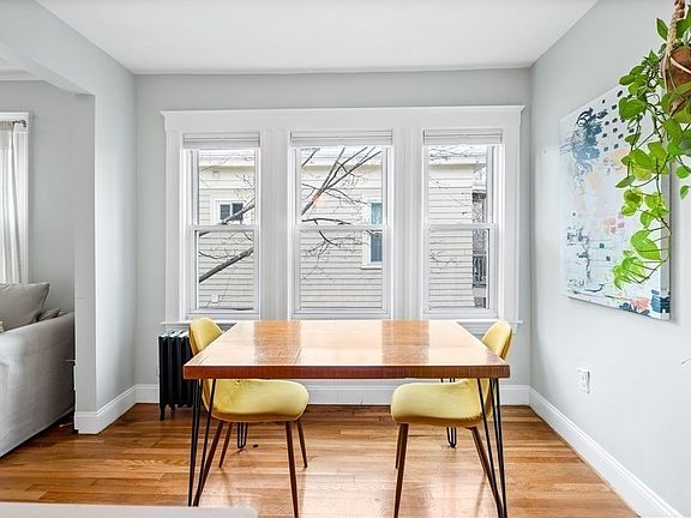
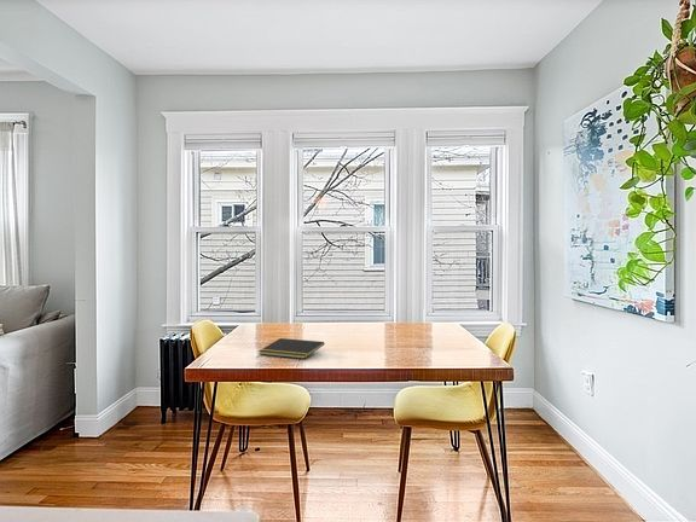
+ notepad (291, 347)
